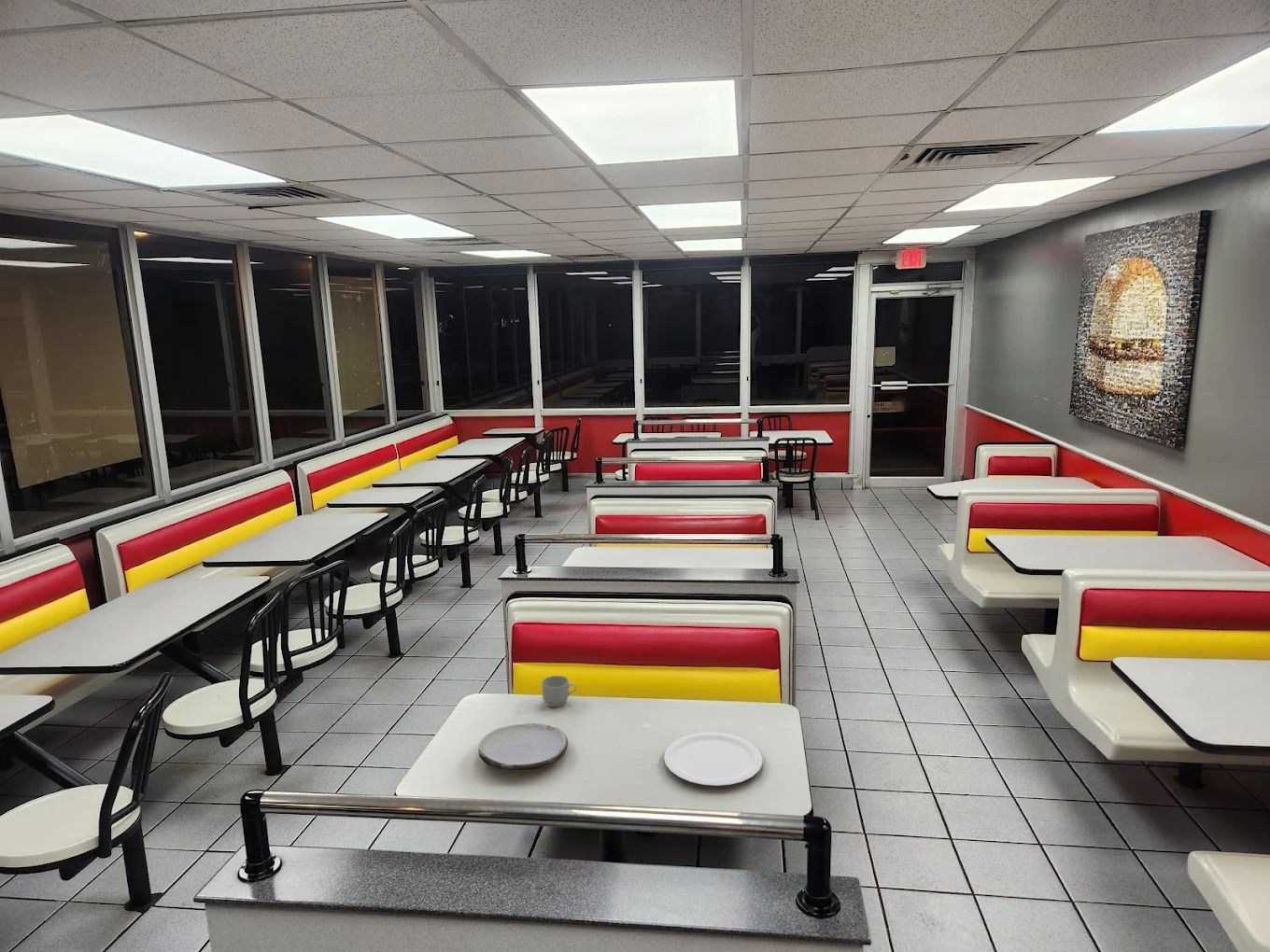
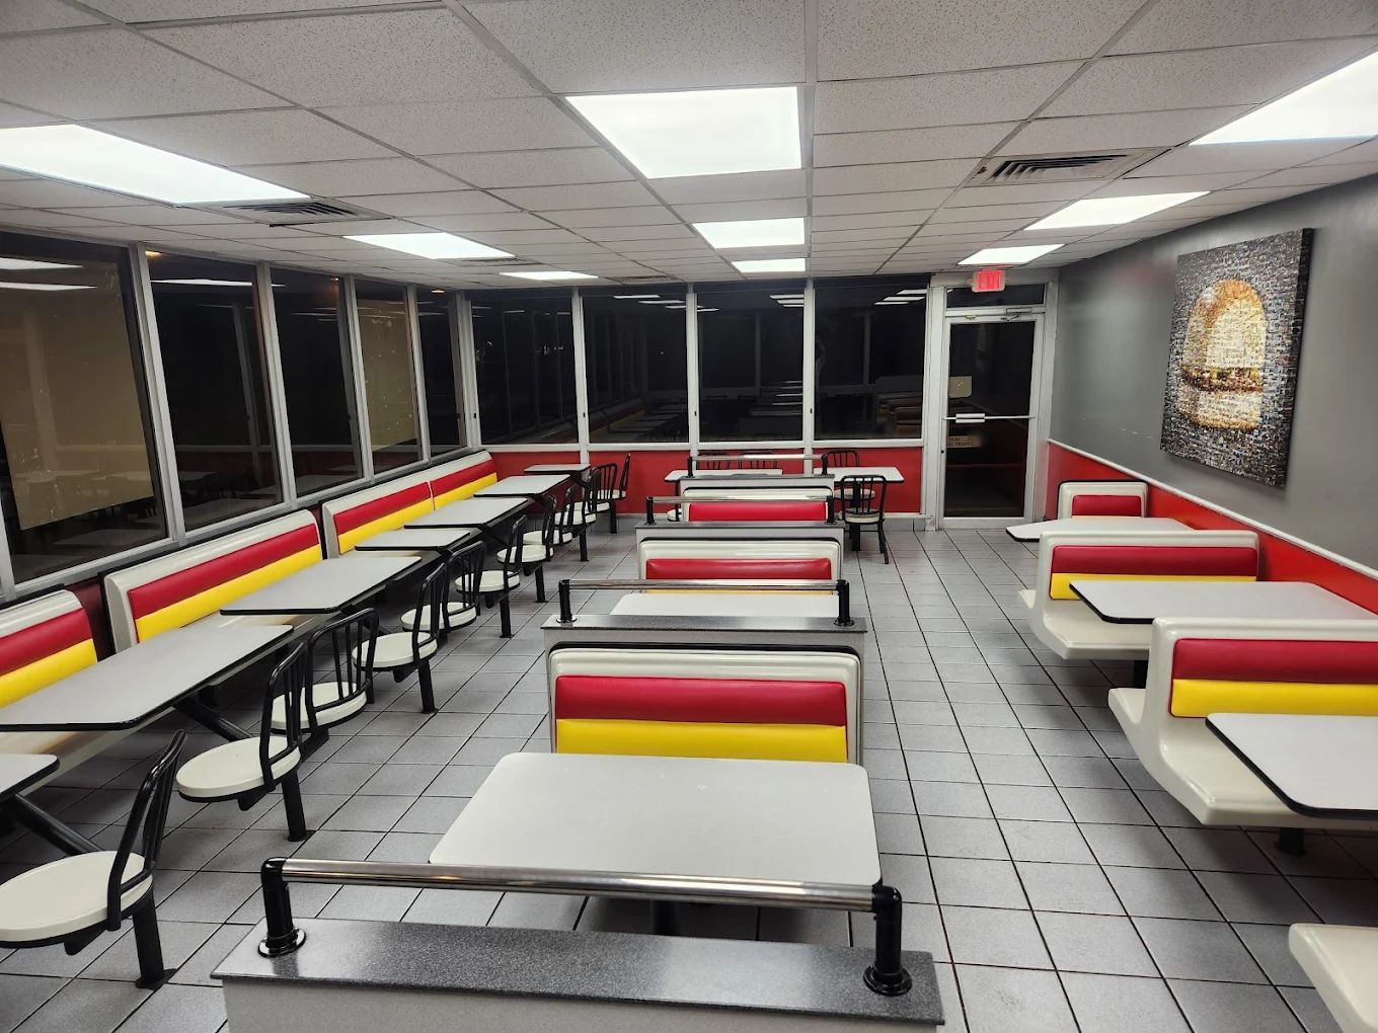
- mug (558, 692)
- plate (713, 759)
- plate (524, 747)
